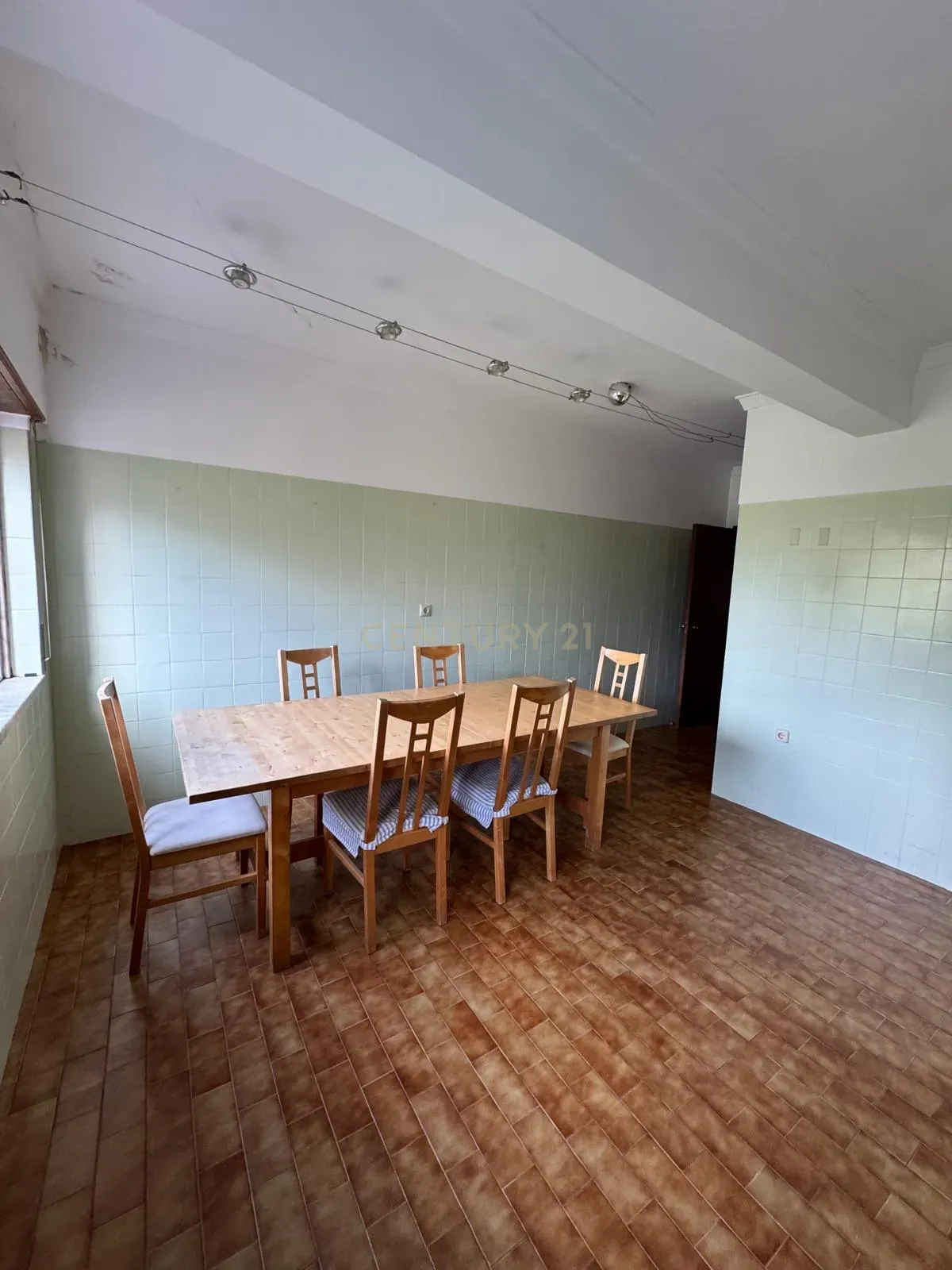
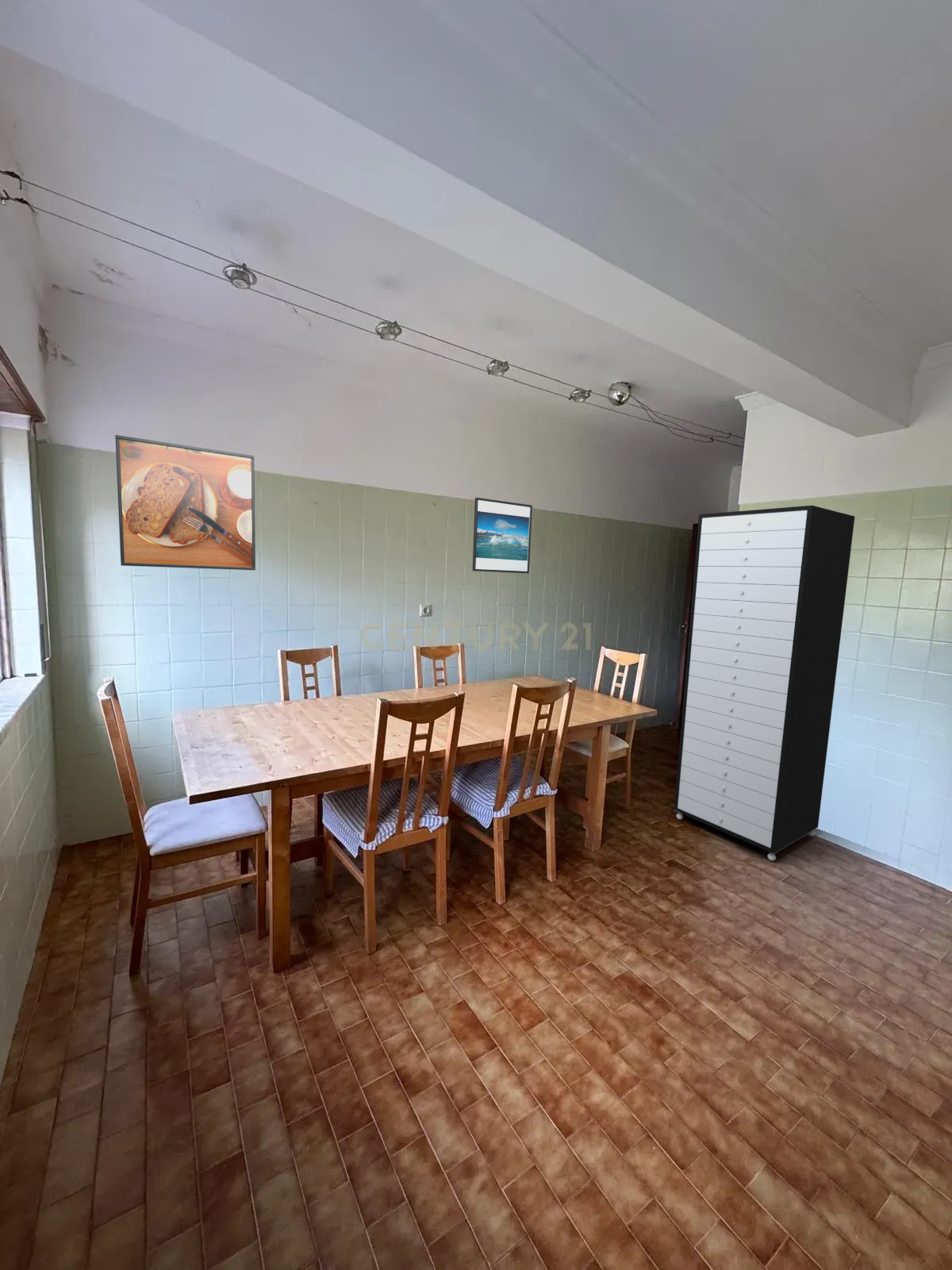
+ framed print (503, 537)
+ storage cabinet (758, 676)
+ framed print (190, 508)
